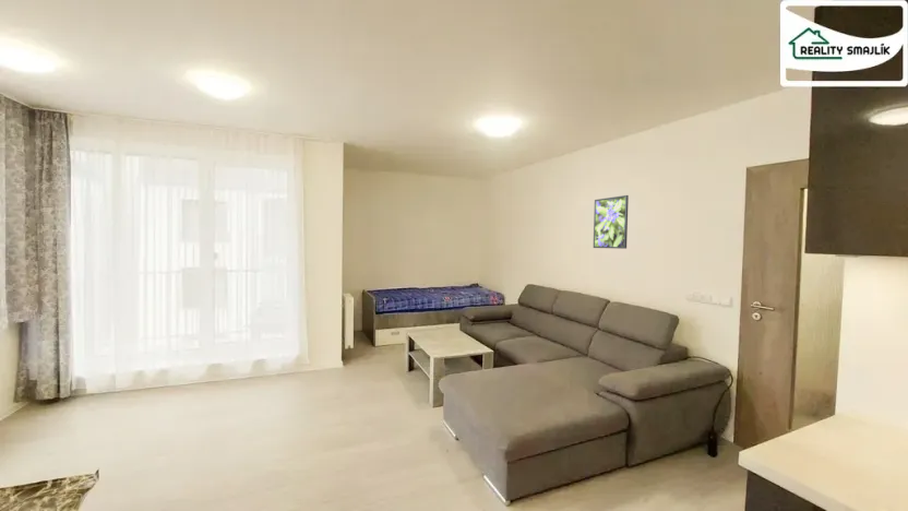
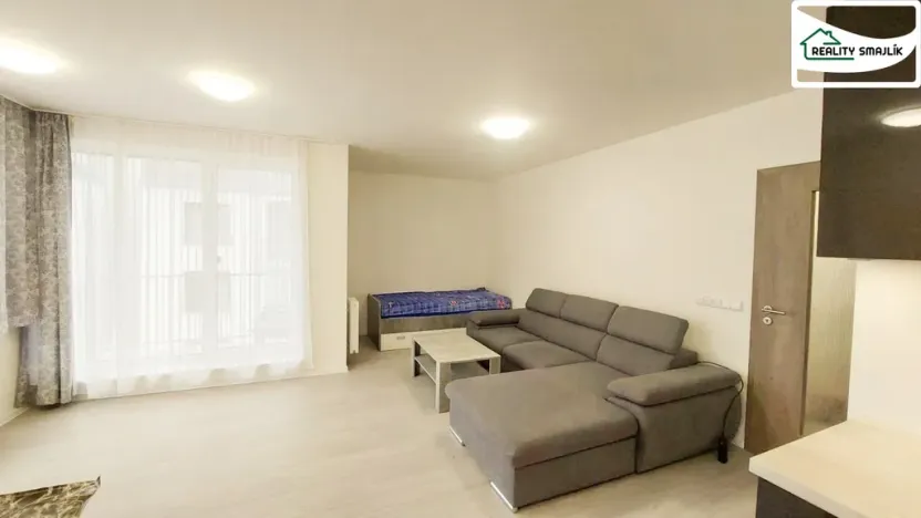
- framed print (609, 223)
